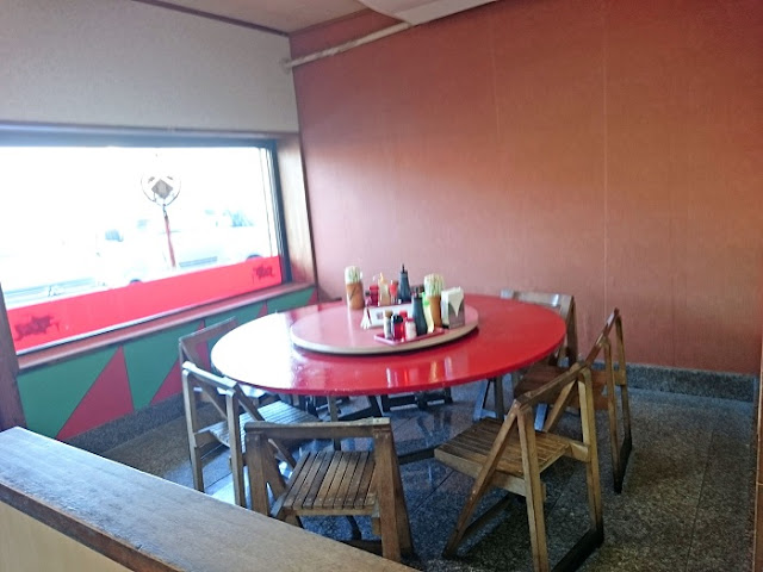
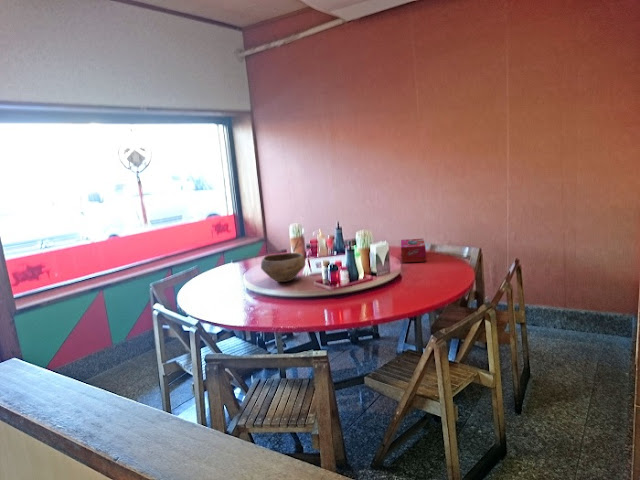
+ tissue box (413, 250)
+ bowl (283, 268)
